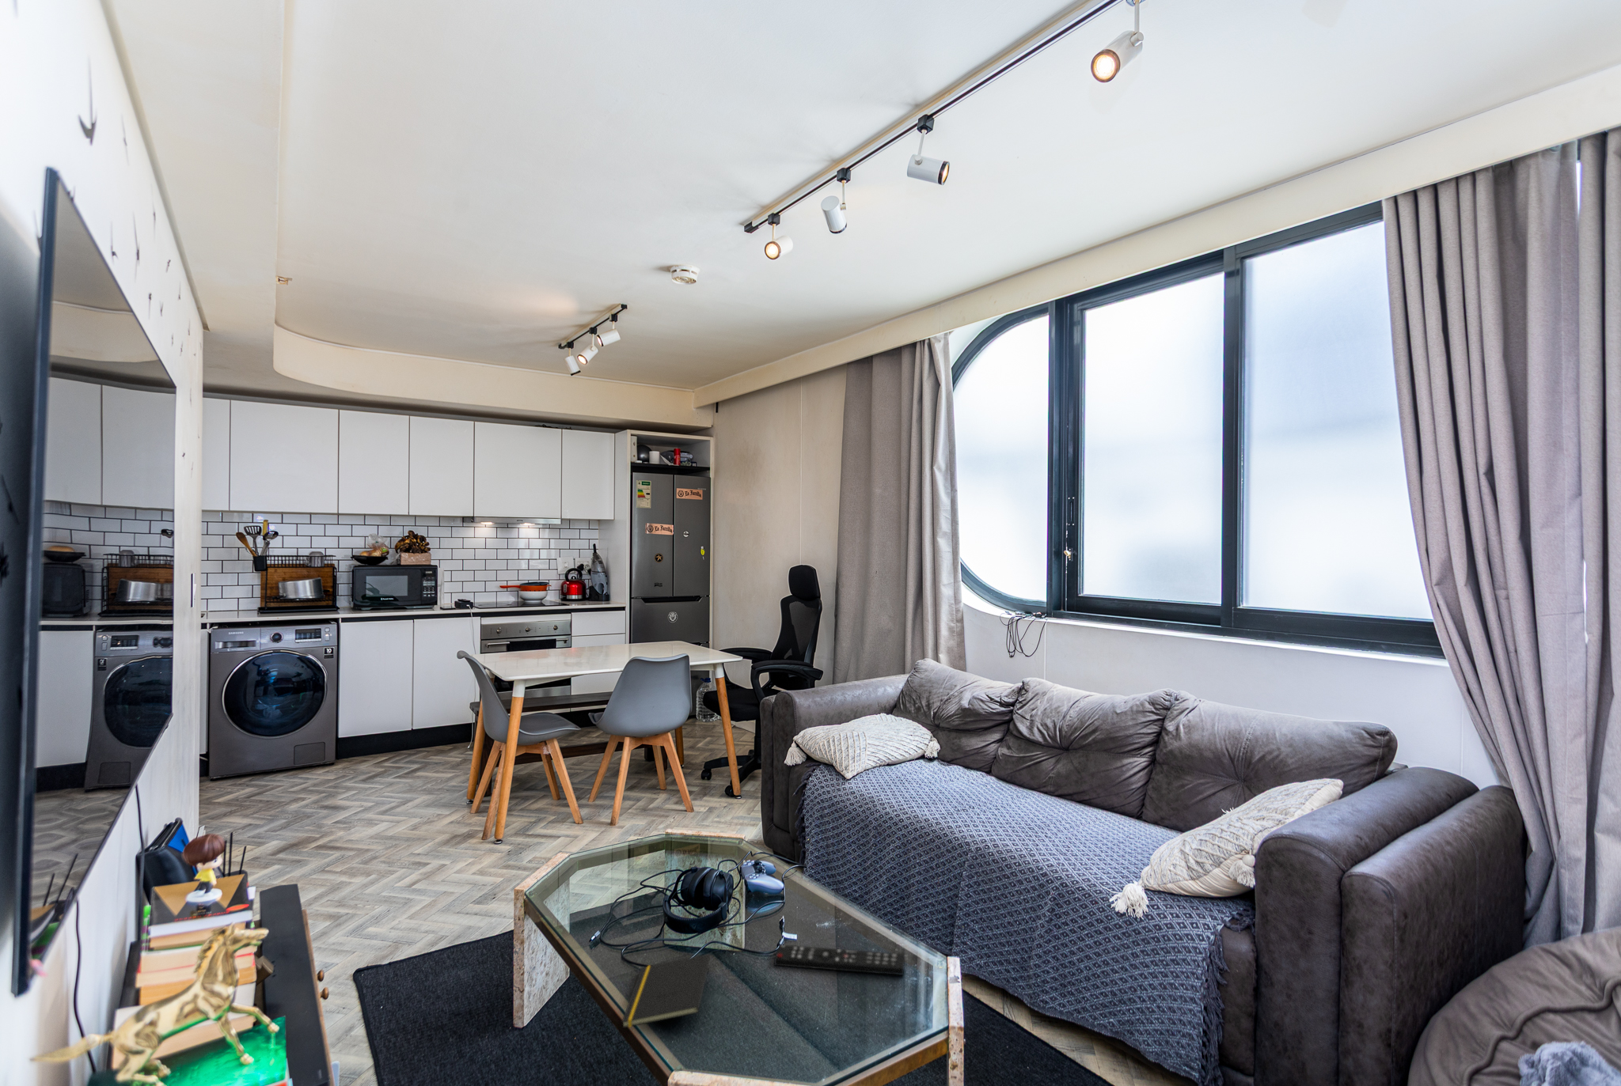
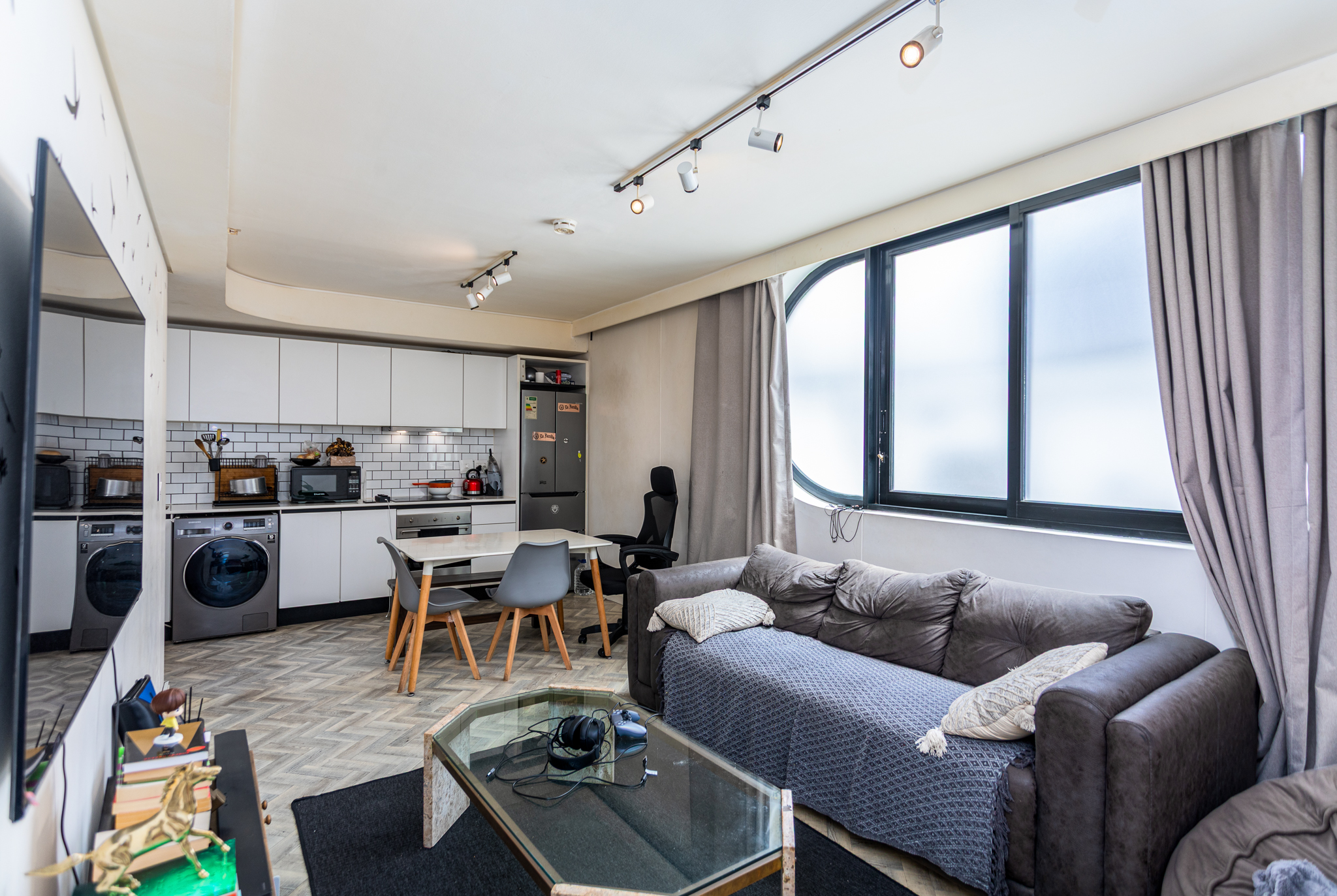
- notepad (668, 989)
- remote control (839, 958)
